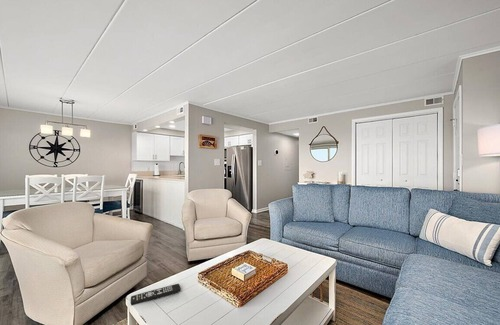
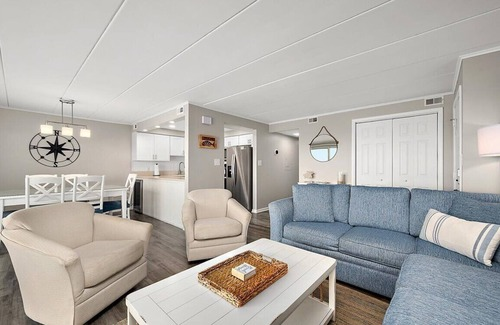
- remote control (156, 294)
